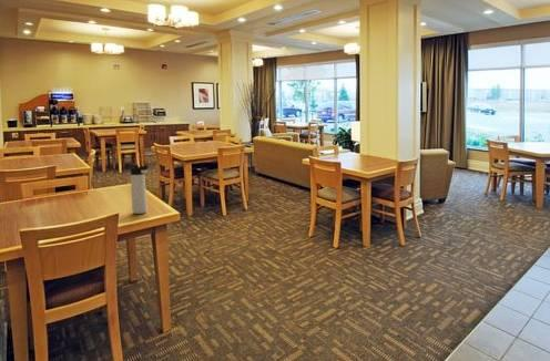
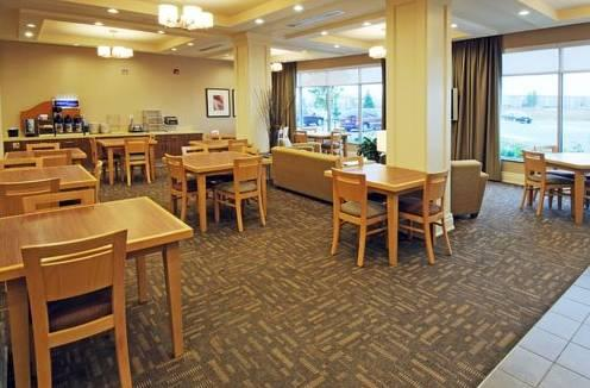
- thermos bottle (141, 188)
